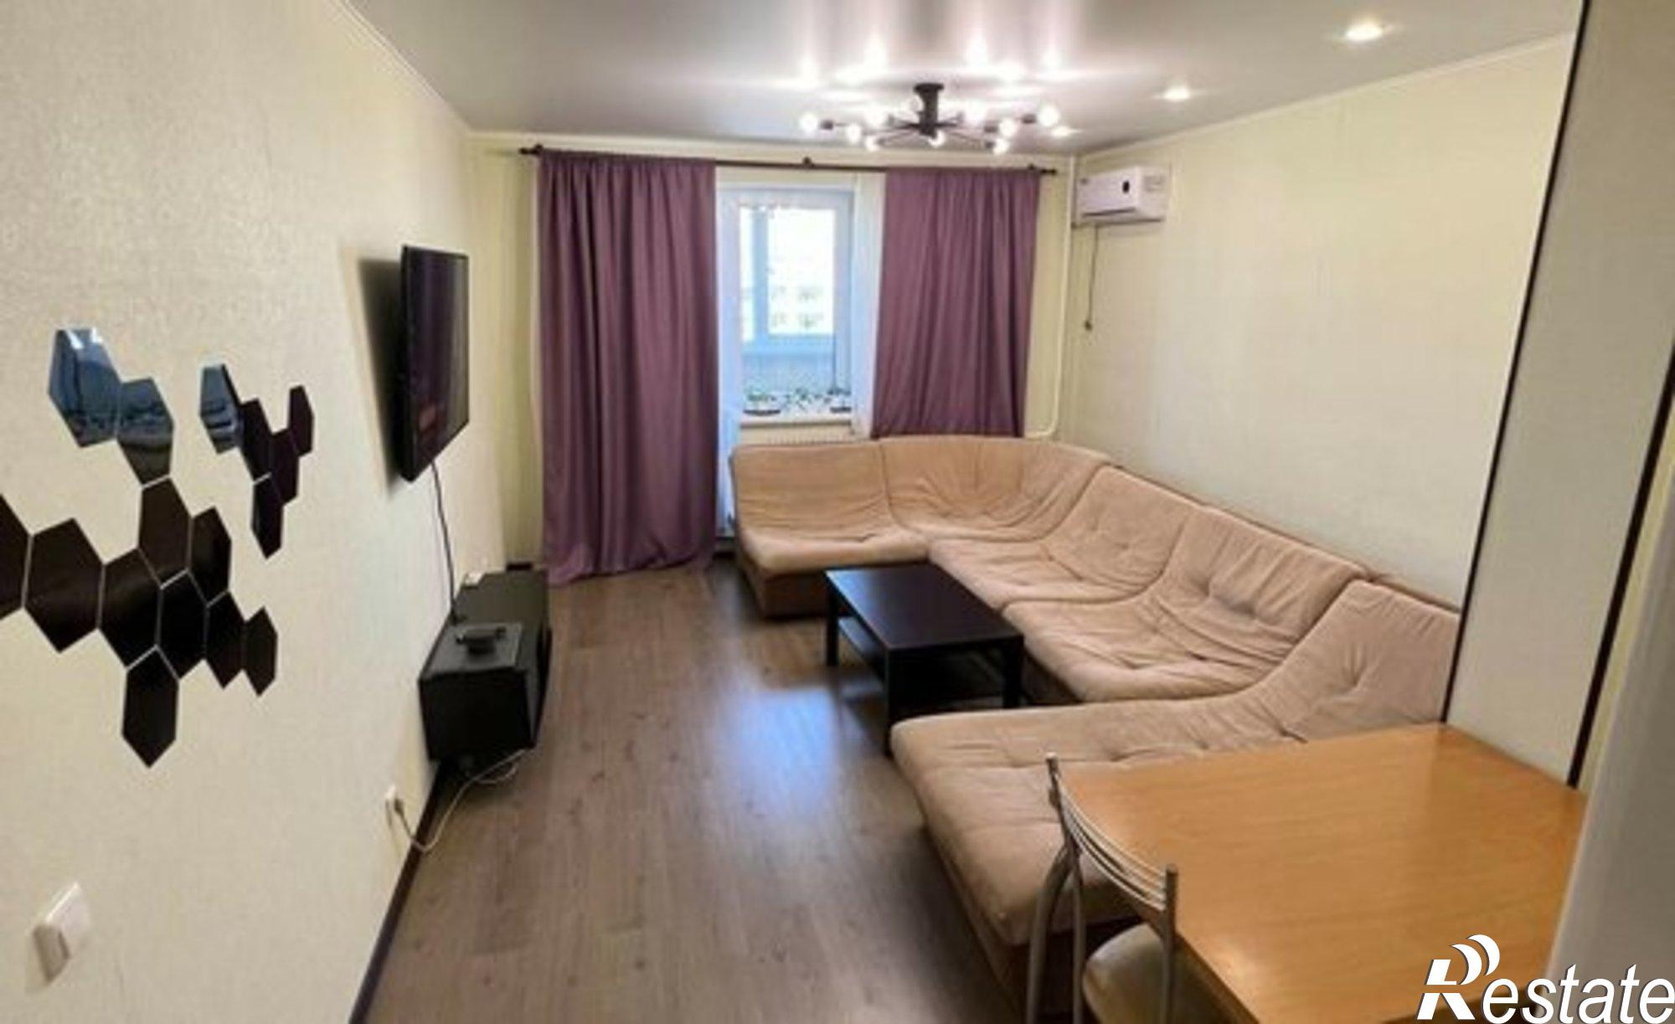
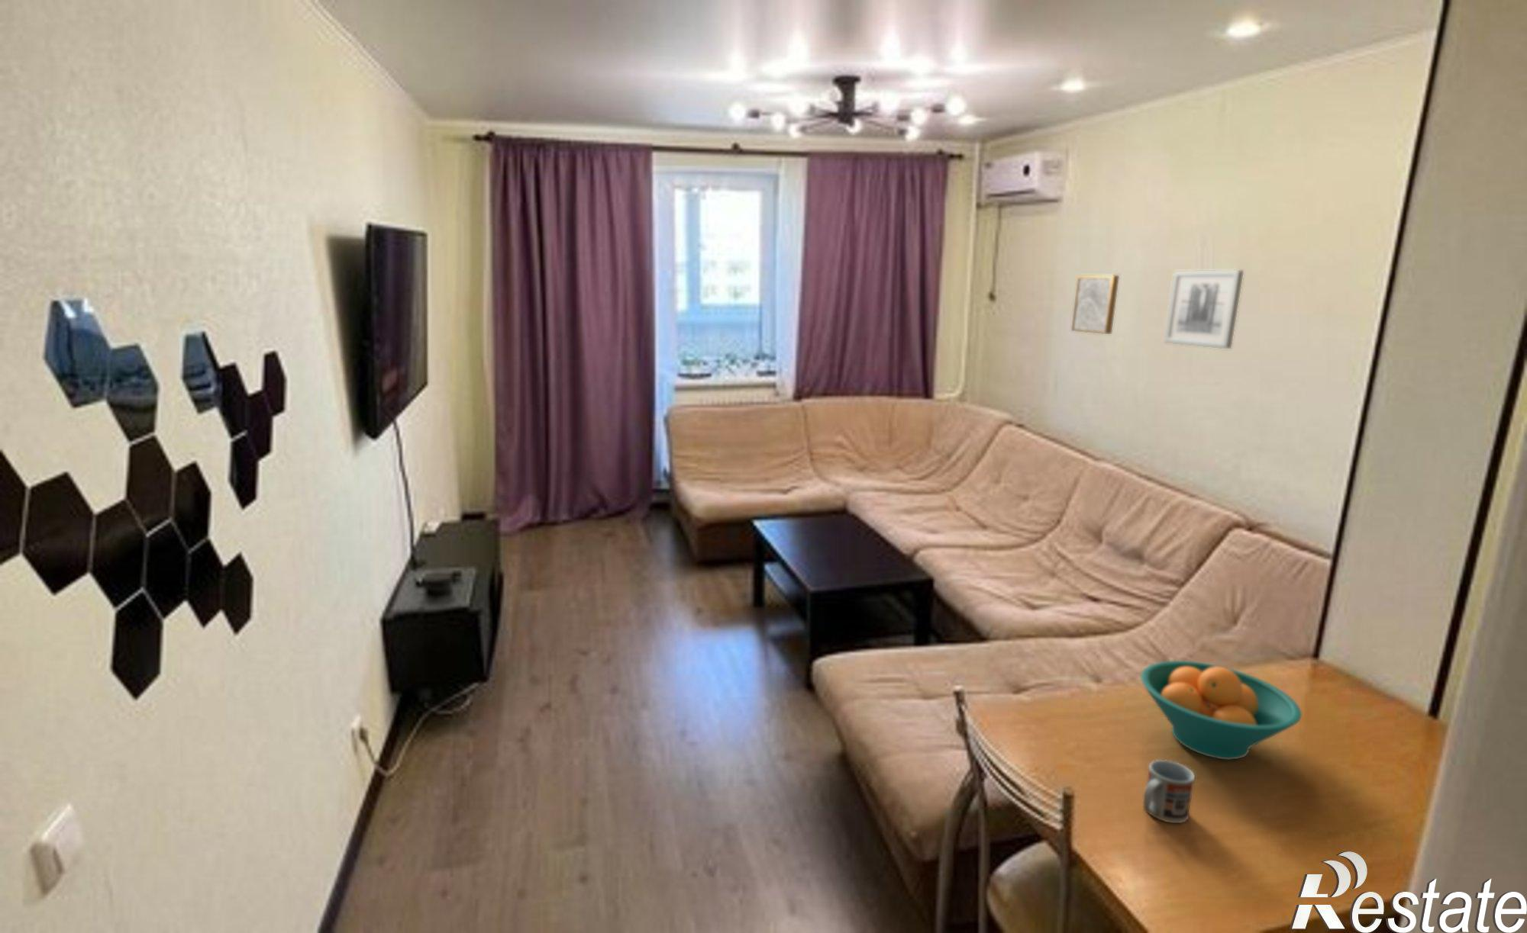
+ fruit bowl (1215, 705)
+ cup (1164, 792)
+ wall art (1094, 304)
+ wall art (1201, 308)
